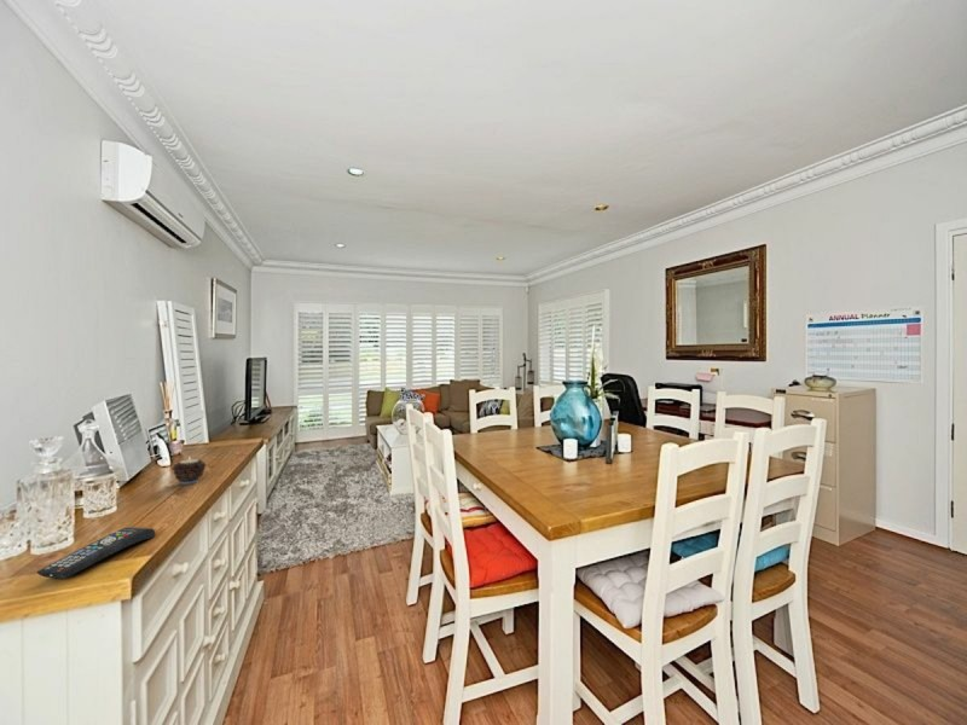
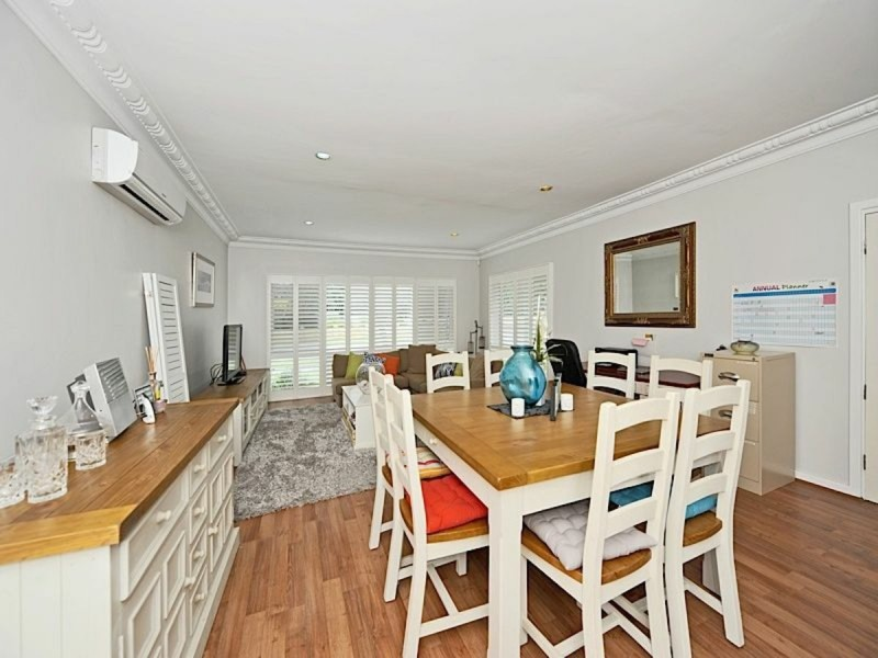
- candle (189, 469)
- remote control (103, 549)
